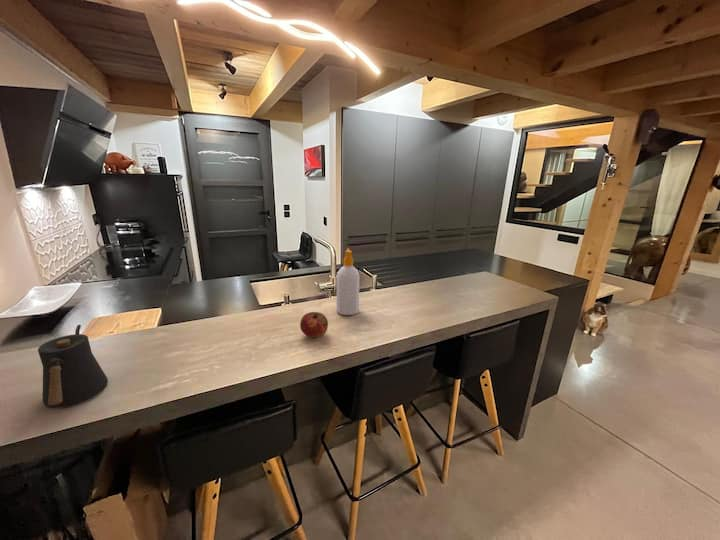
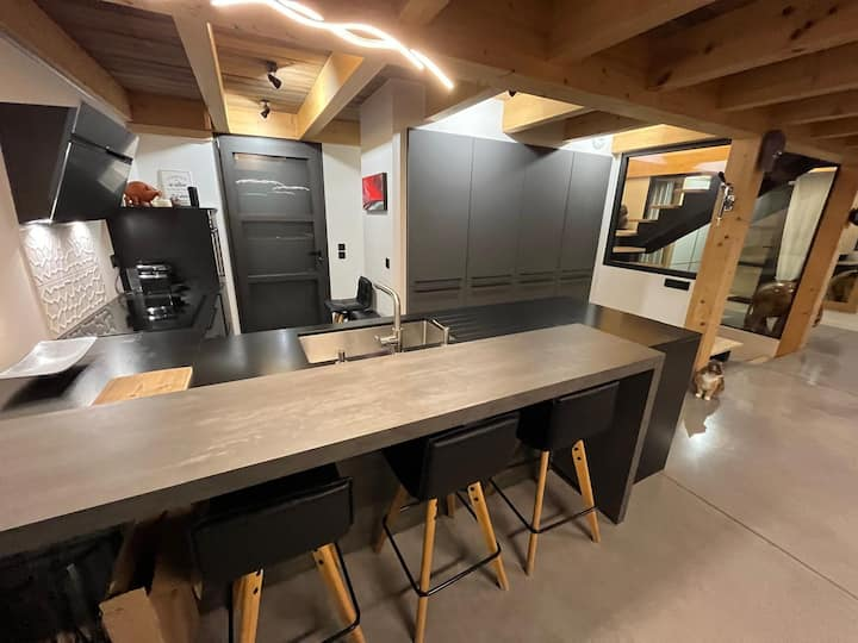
- kettle (69, 368)
- soap bottle (348, 281)
- fruit (314, 324)
